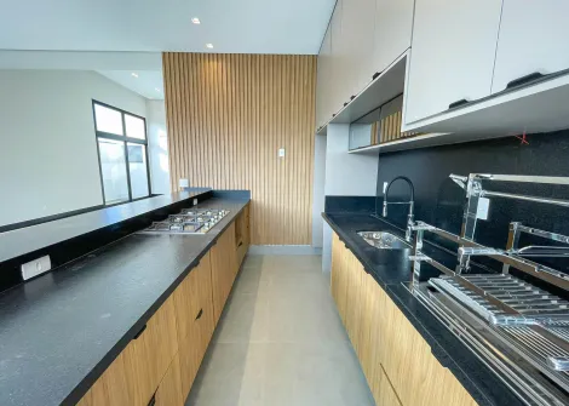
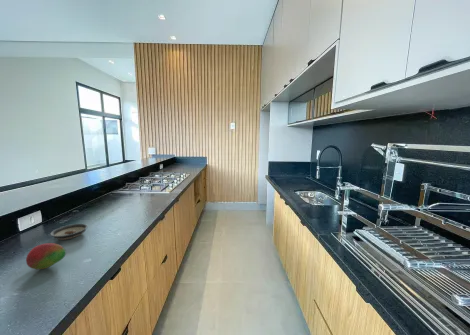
+ fruit (46, 256)
+ saucer (70, 232)
